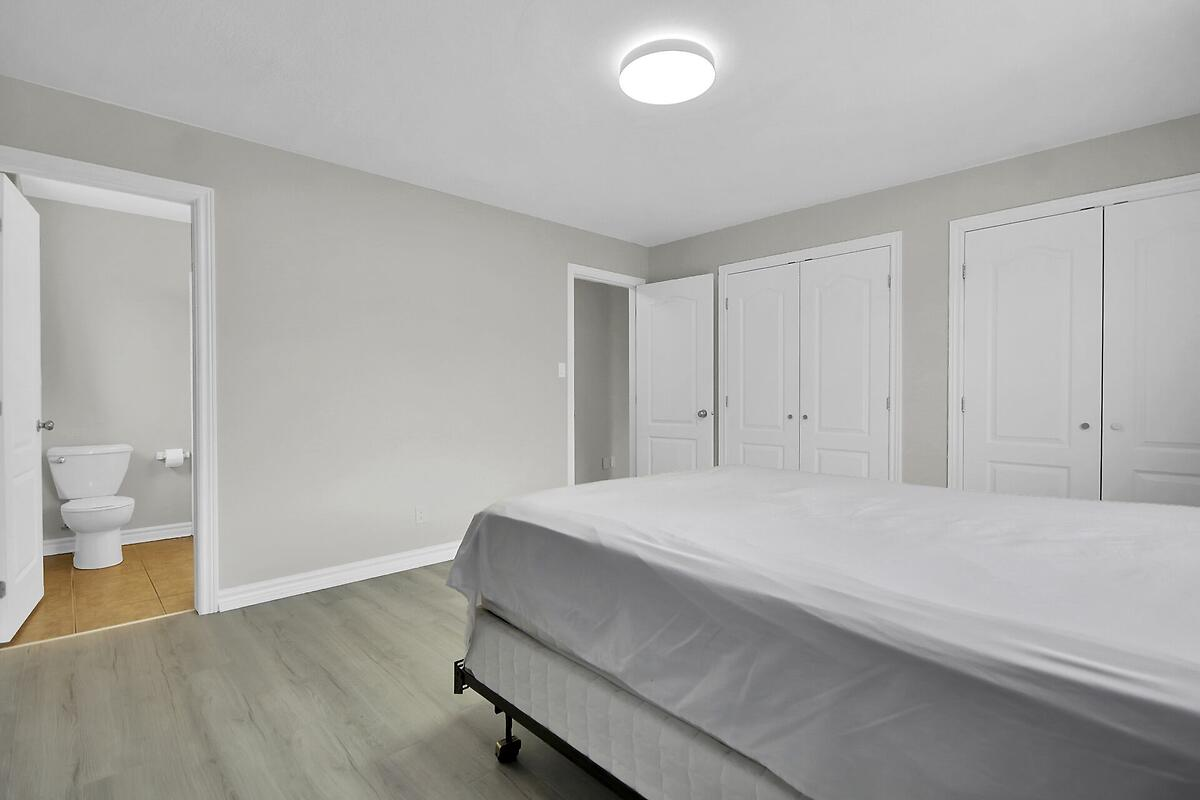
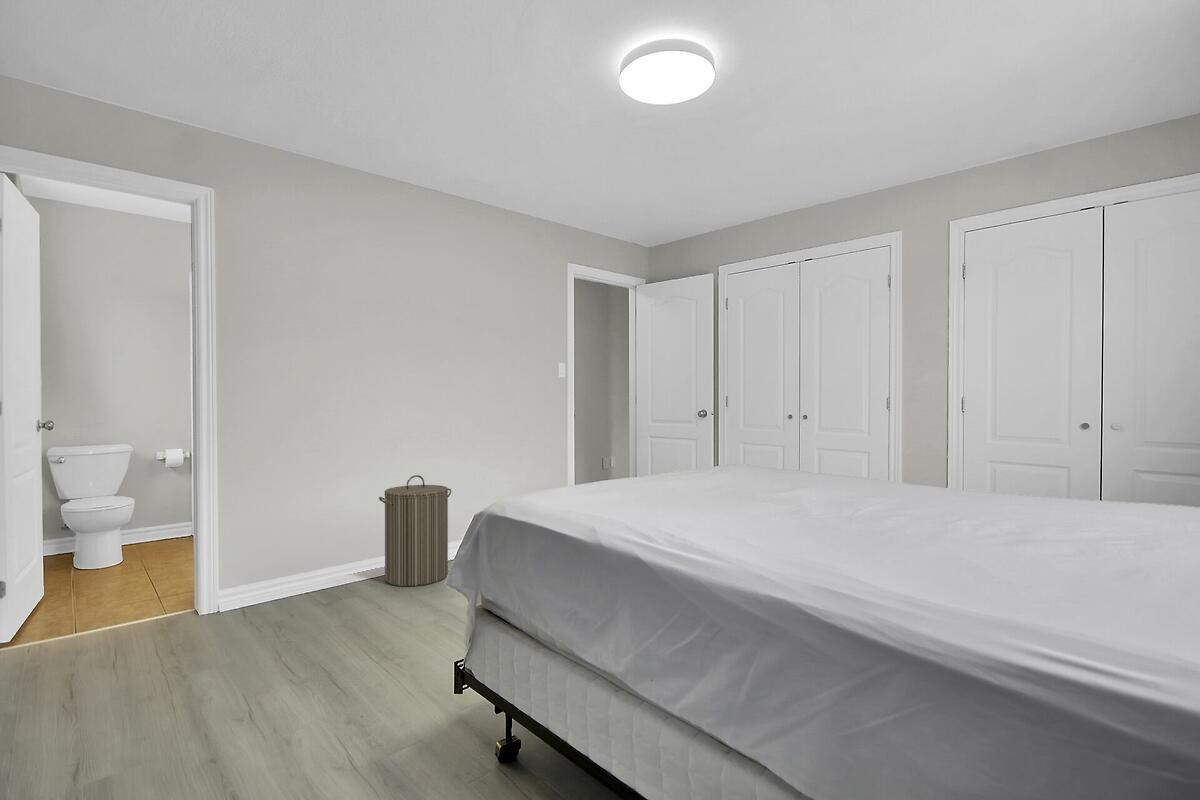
+ laundry hamper (416, 526)
